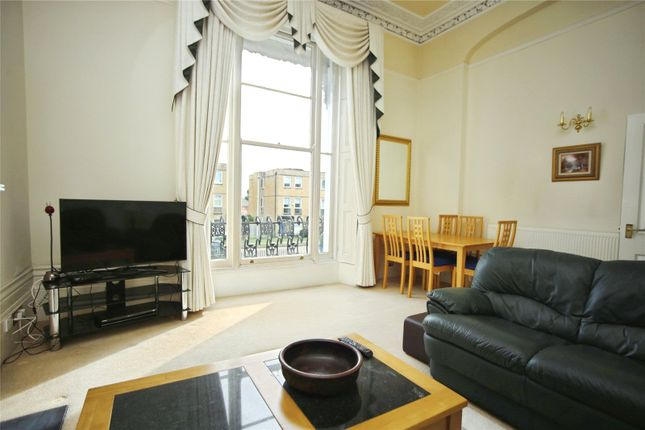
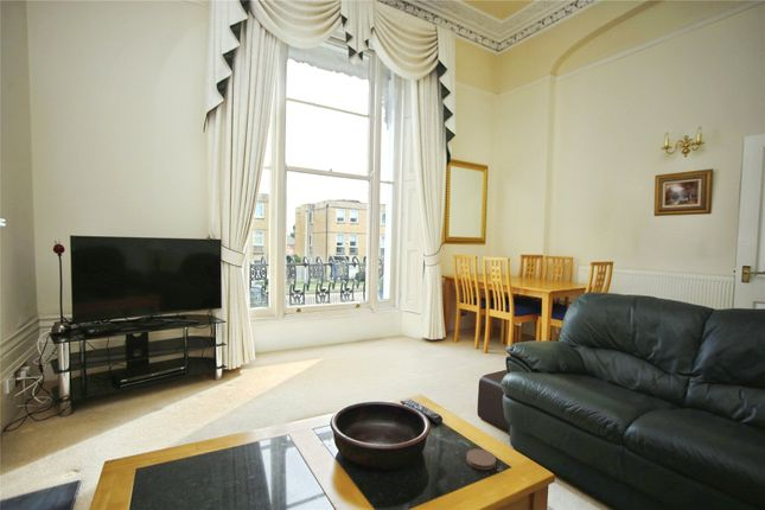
+ coaster (480, 458)
